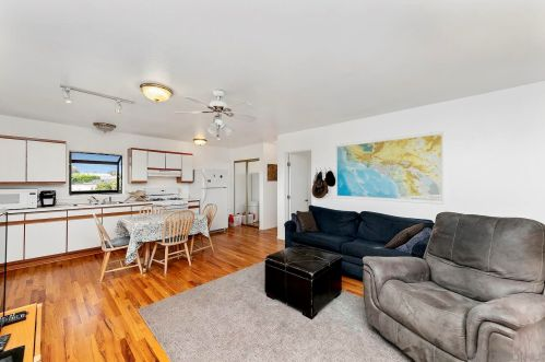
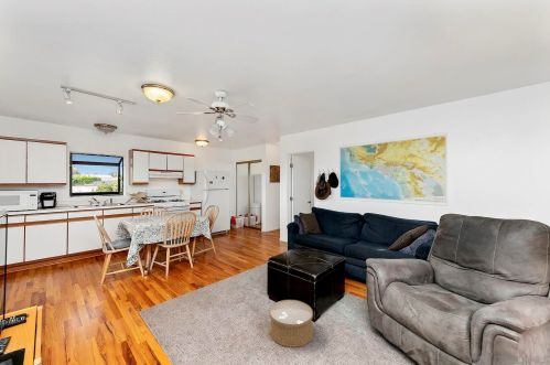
+ woven basket (291, 321)
